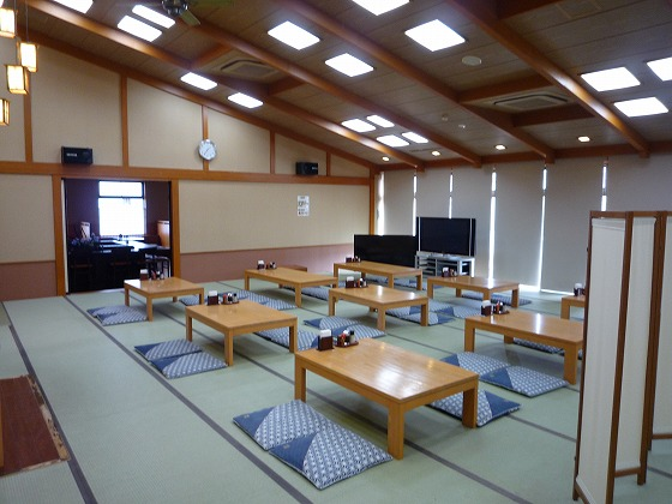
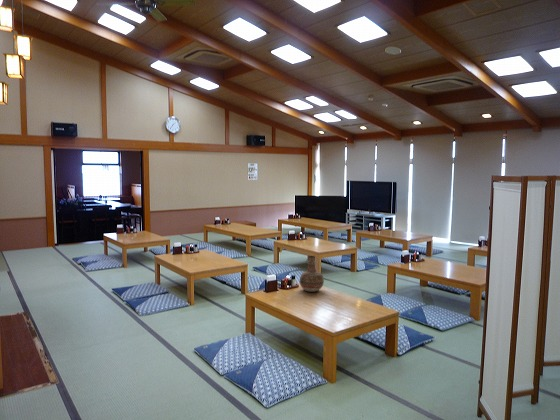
+ vase (311, 273)
